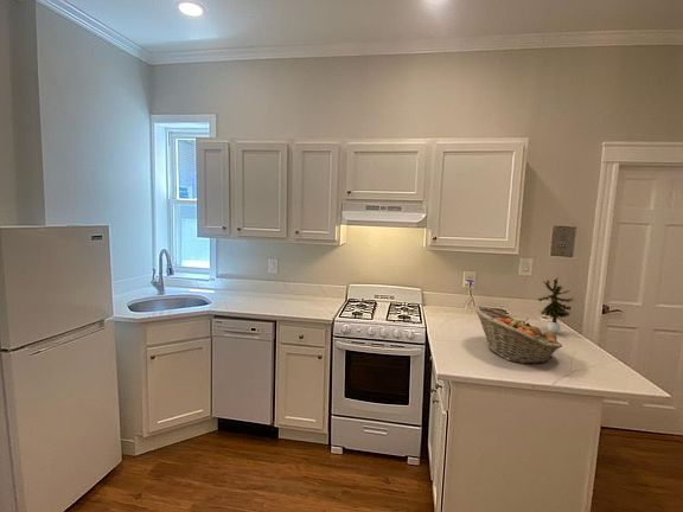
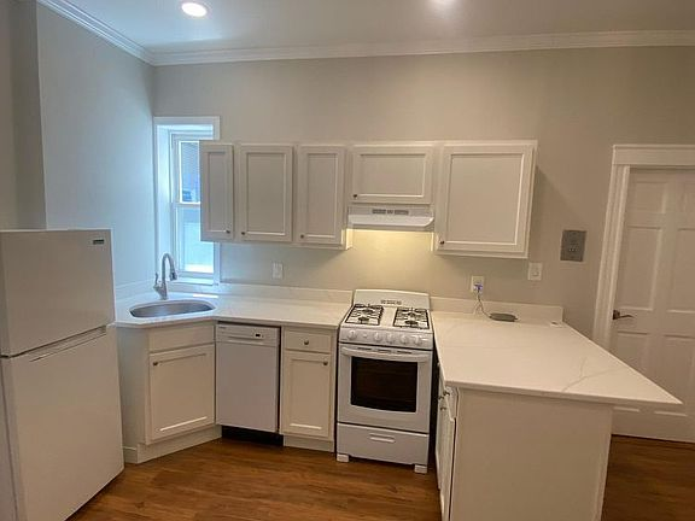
- fruit basket (515, 332)
- potted plant (553, 303)
